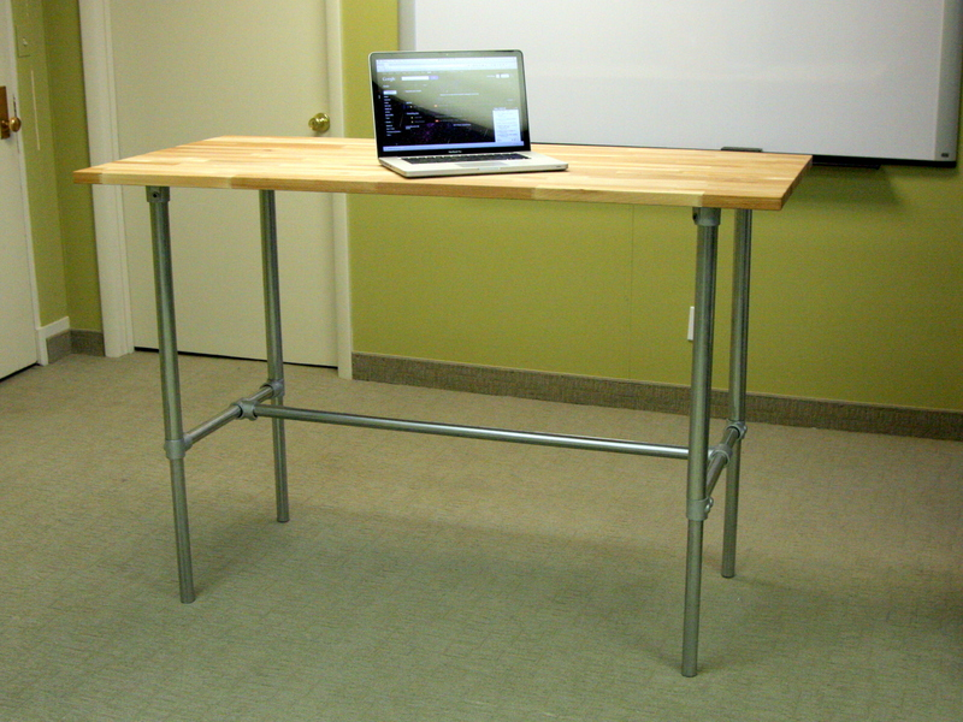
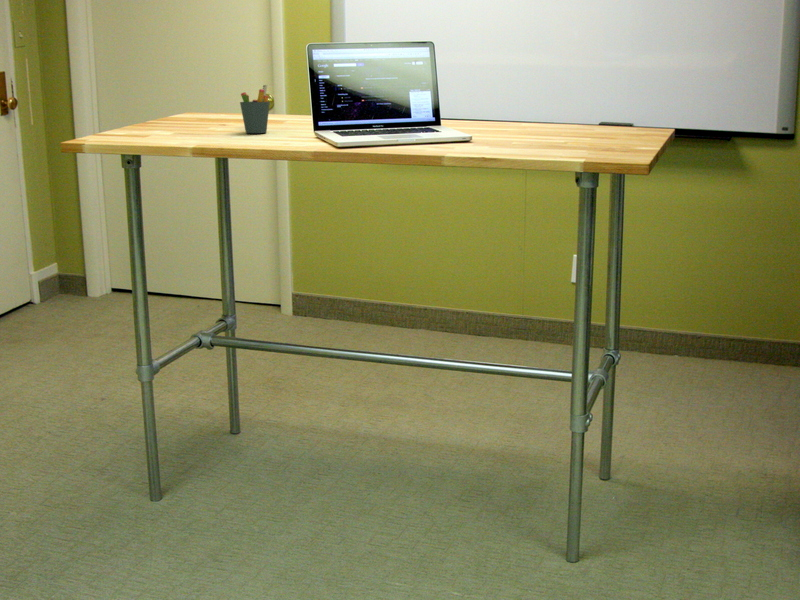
+ pen holder (255, 108)
